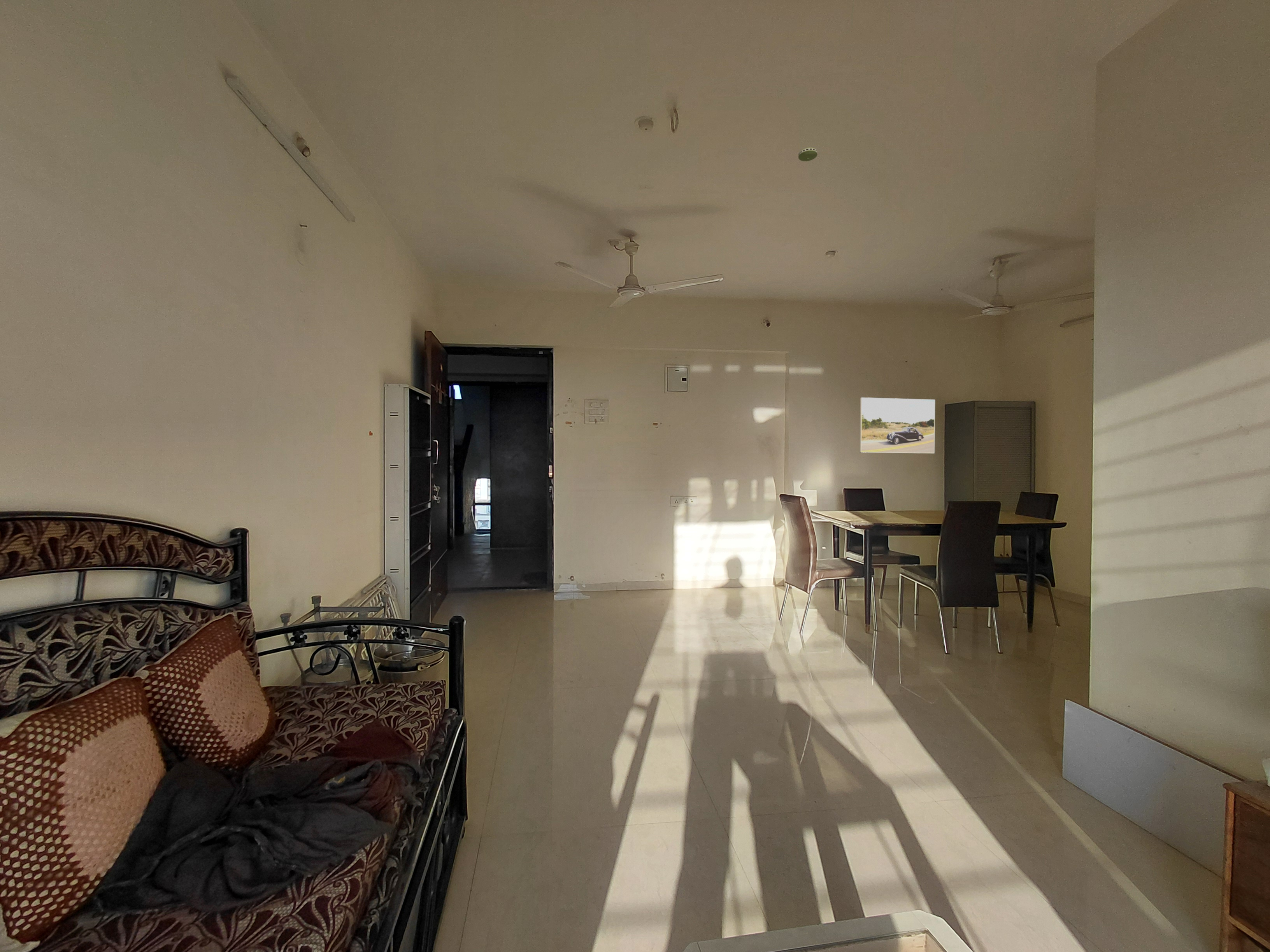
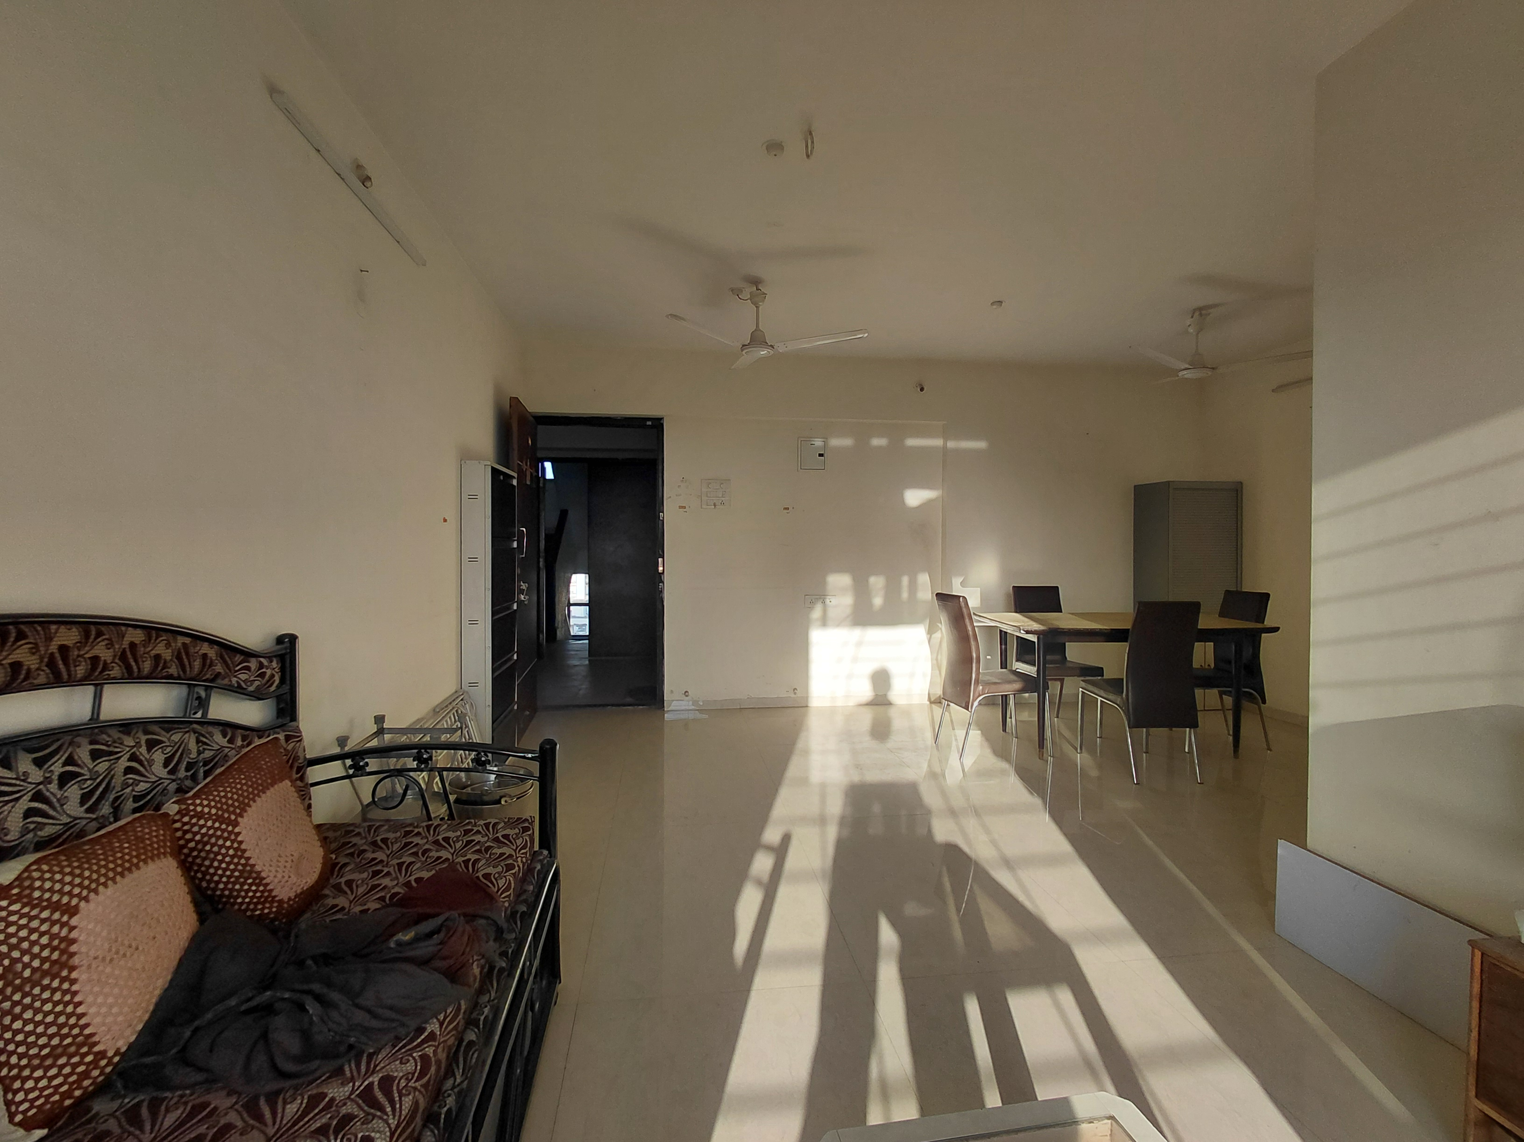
- smoke detector (808, 154)
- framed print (897, 425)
